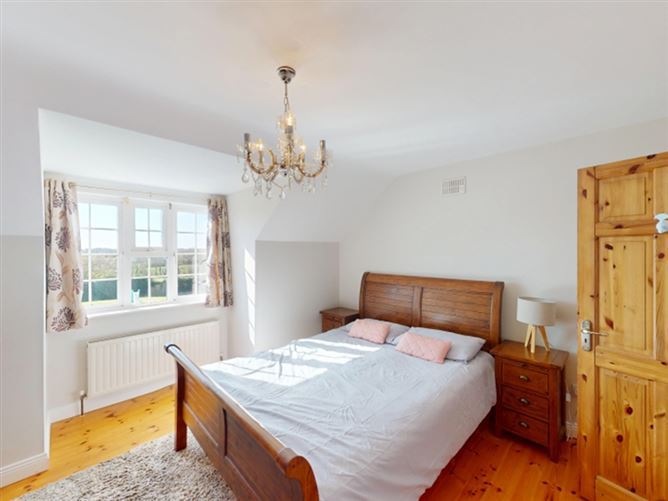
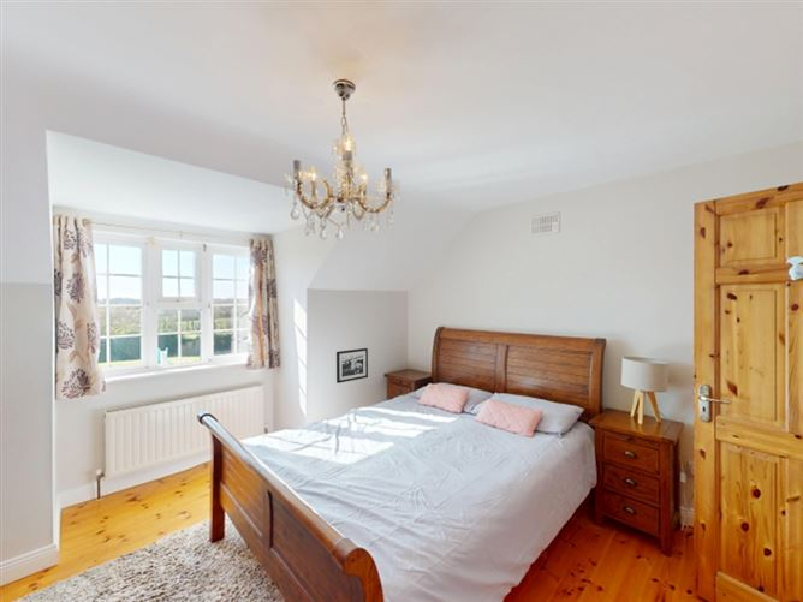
+ picture frame (352, 364)
